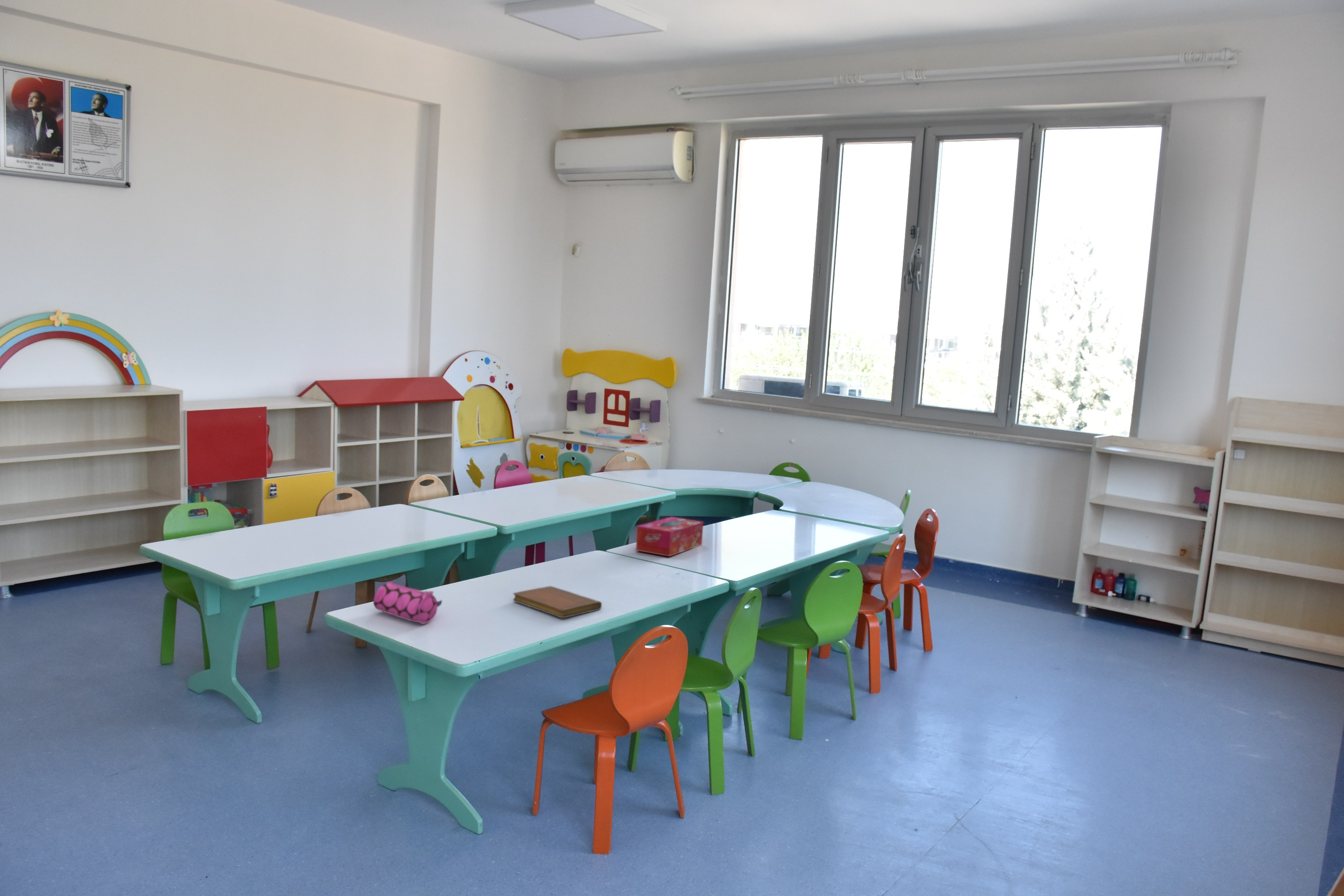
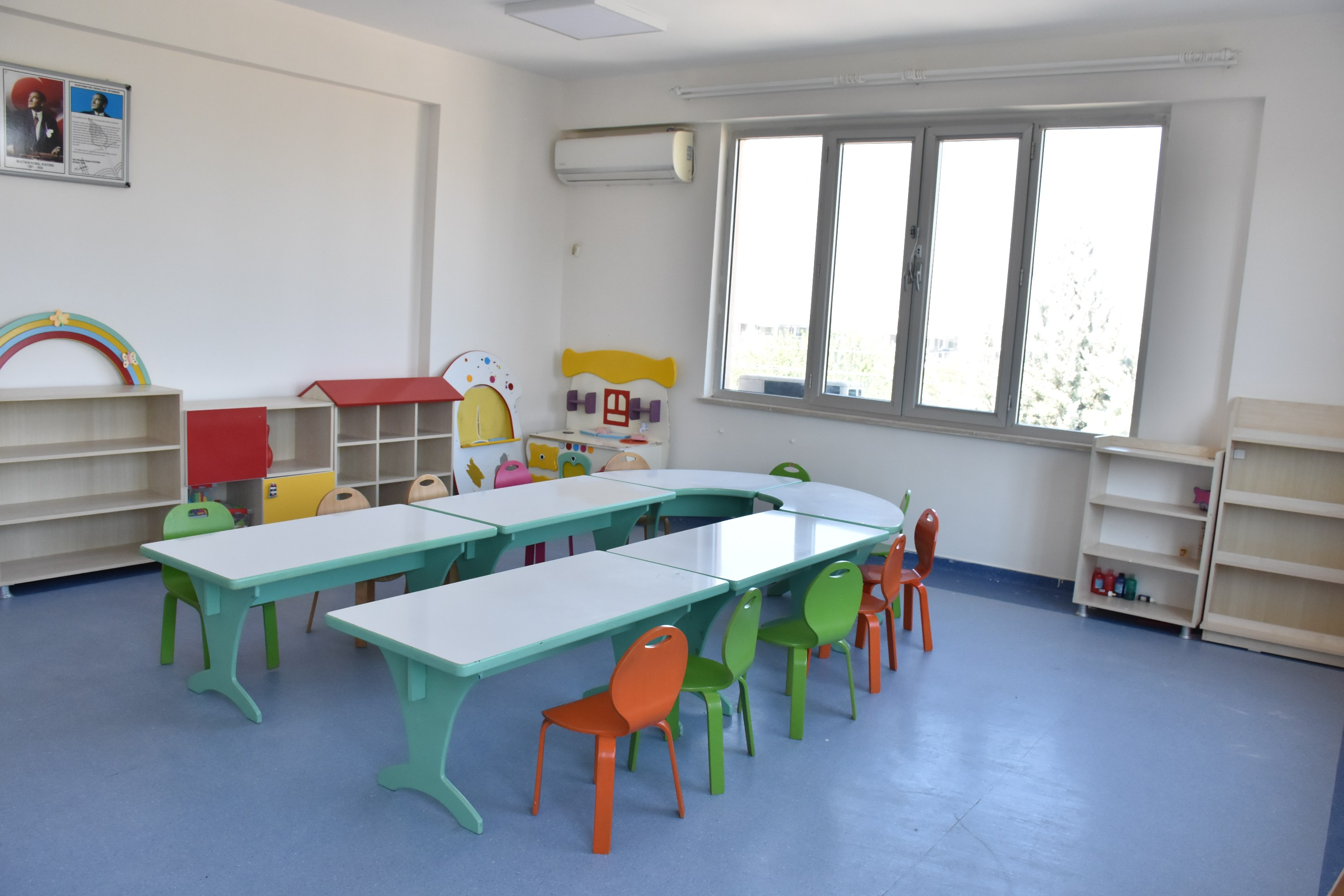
- tissue box (670, 536)
- pencil case (405, 601)
- notebook (556, 601)
